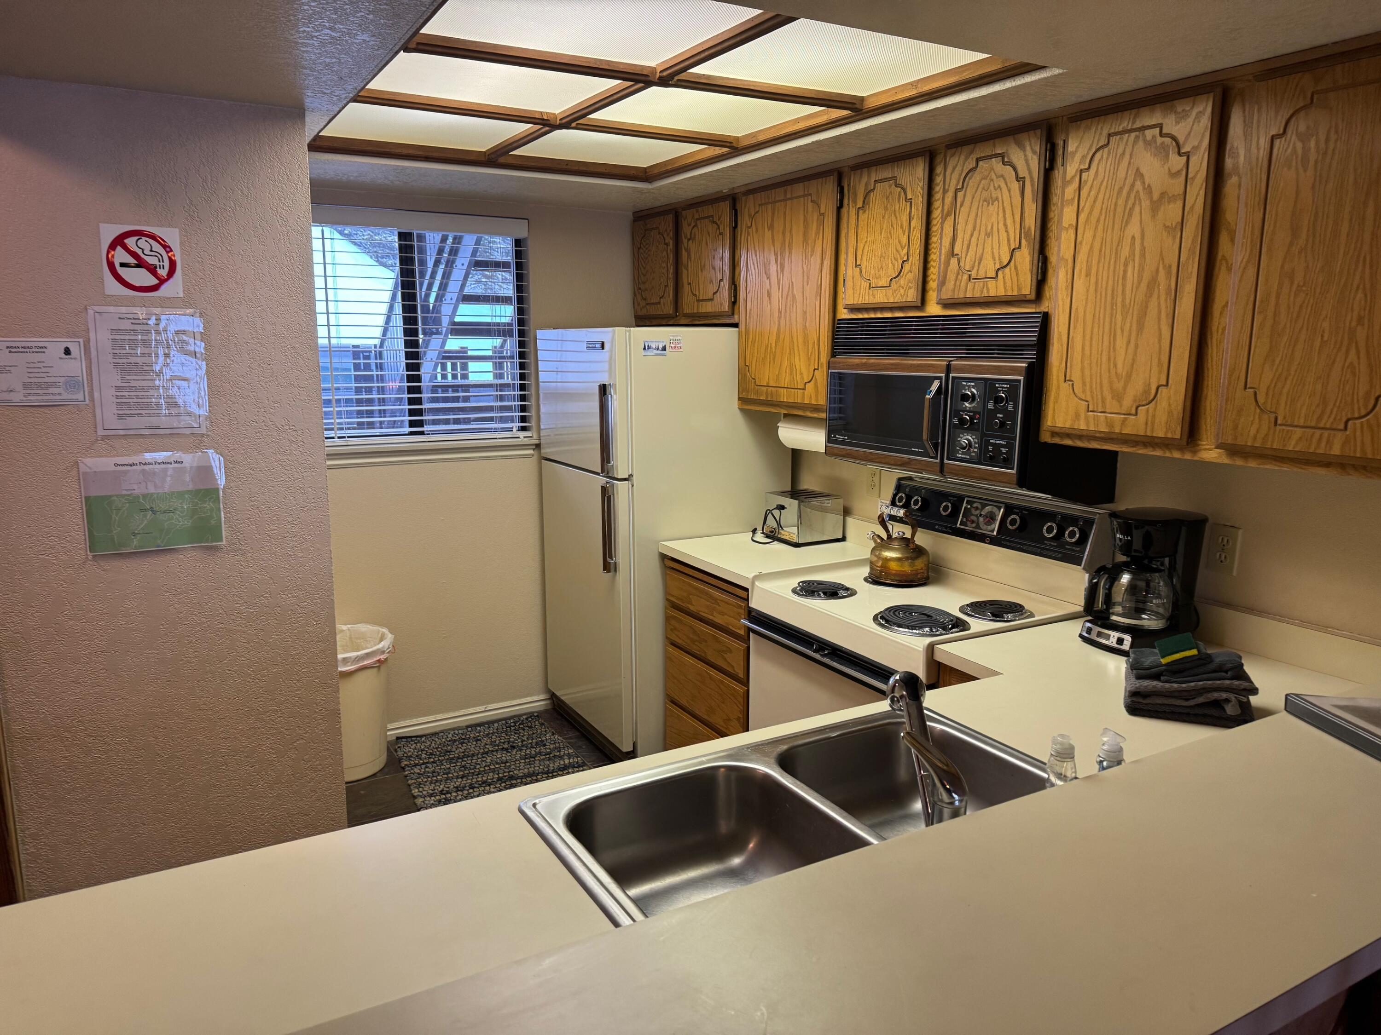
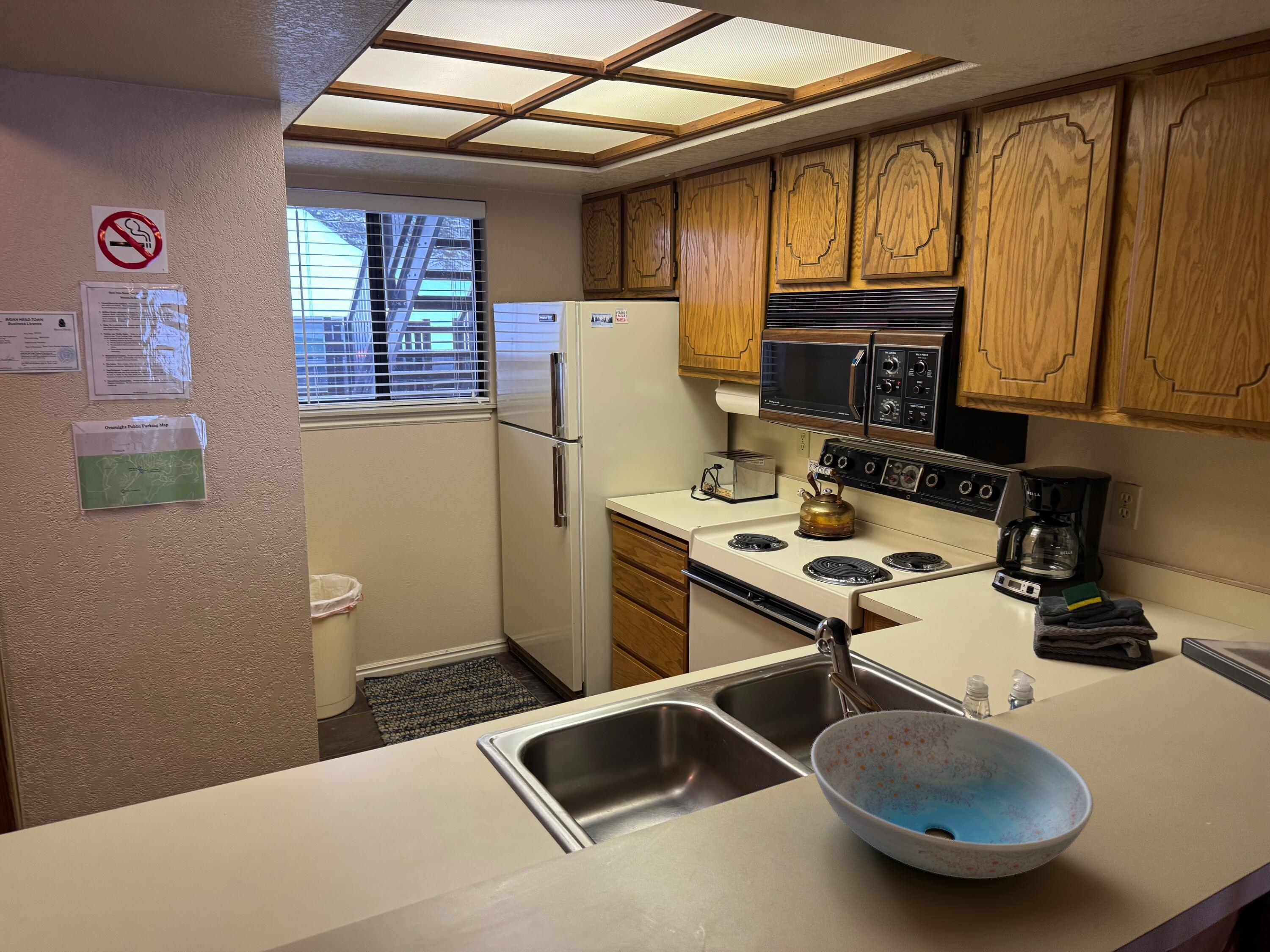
+ dish (942, 803)
